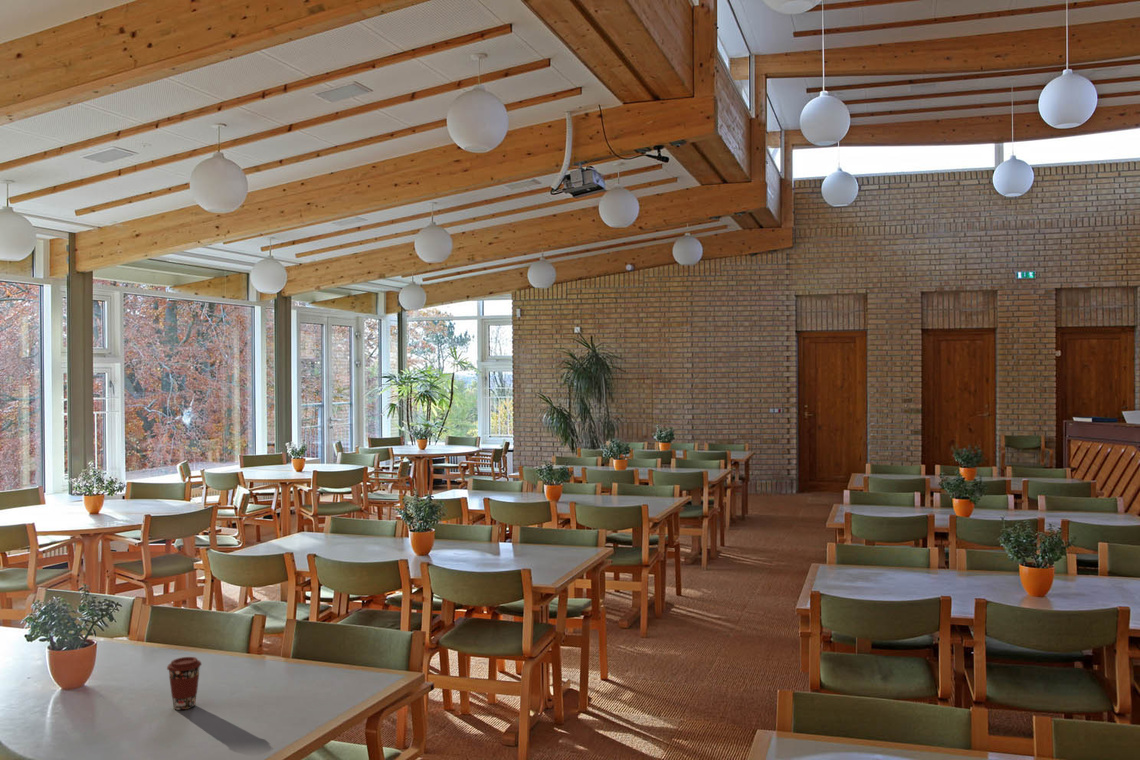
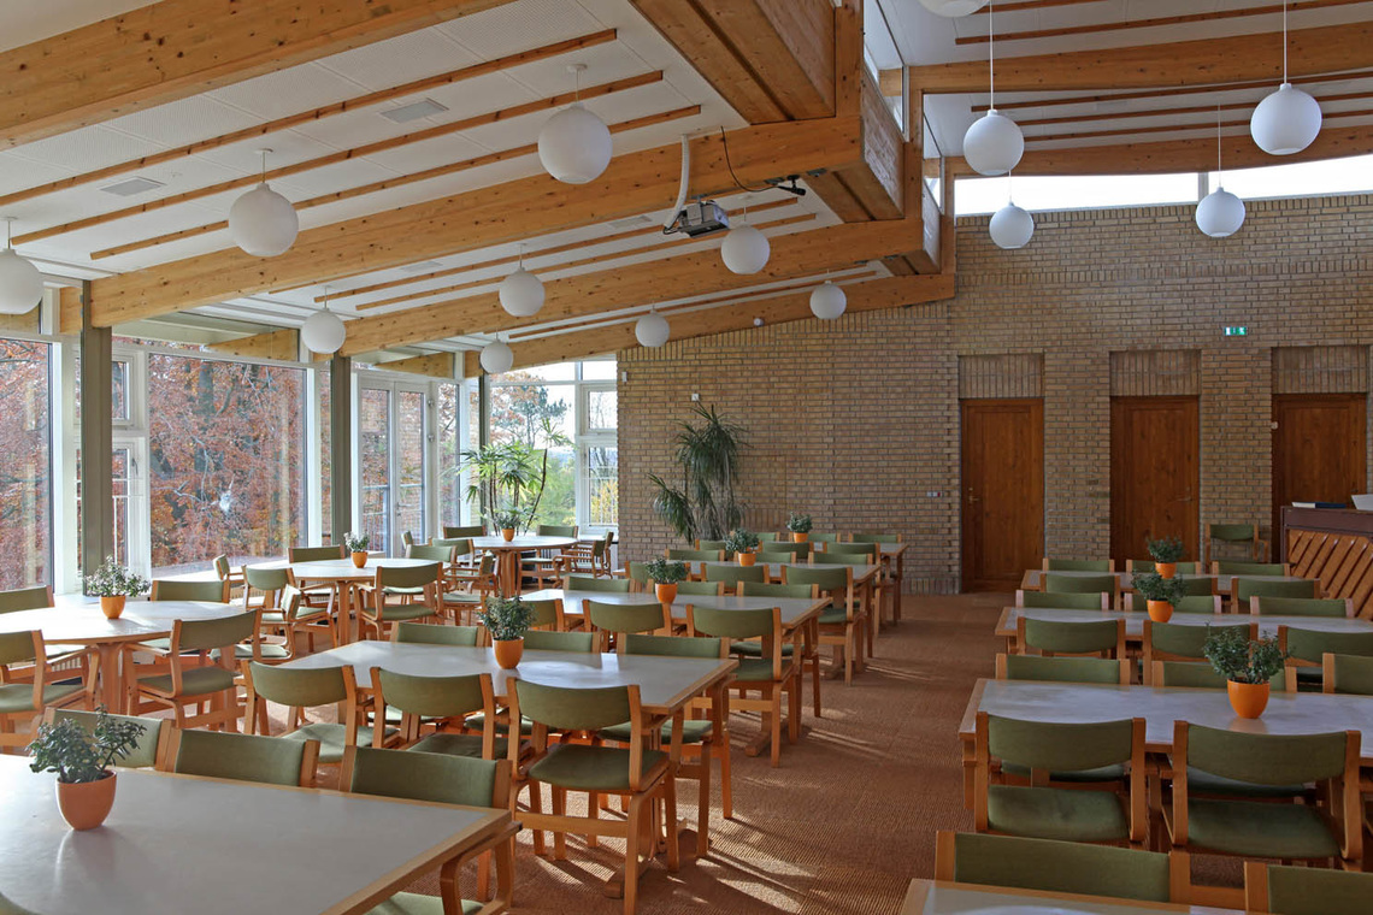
- coffee cup (184, 683)
